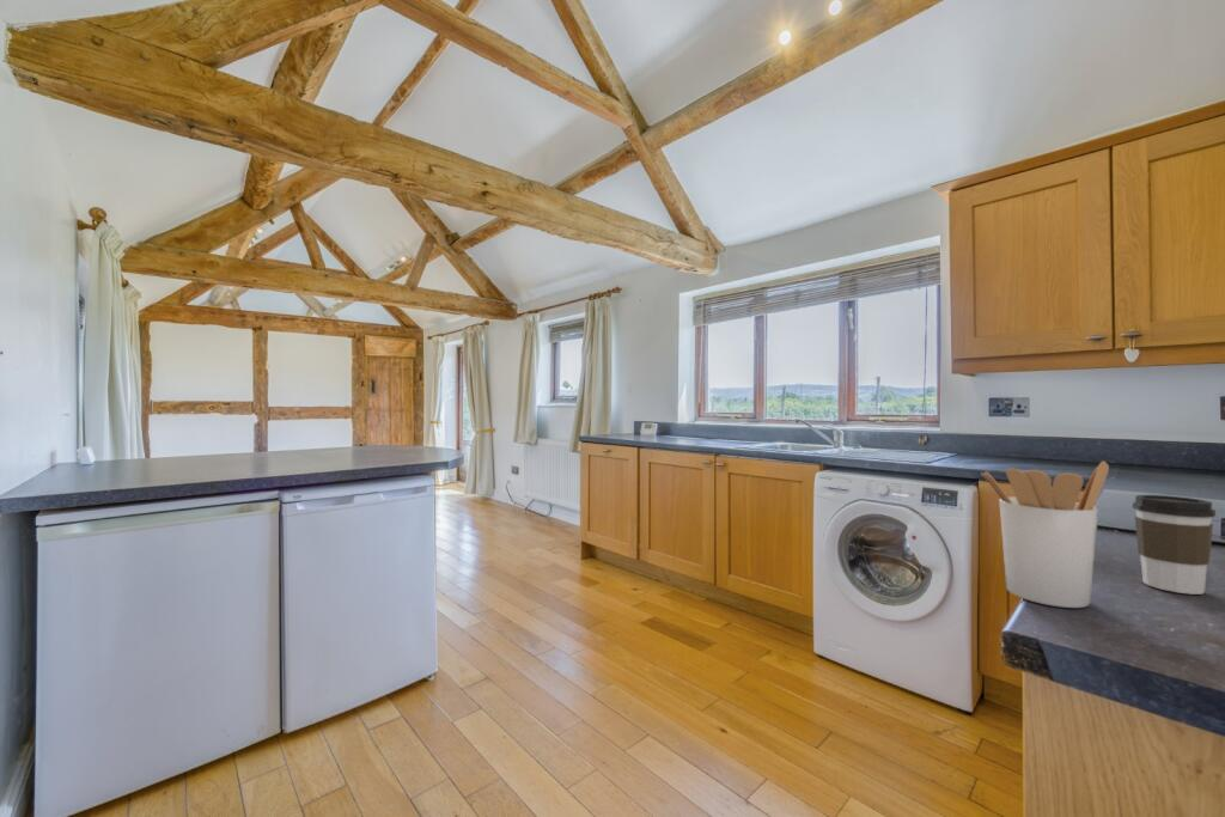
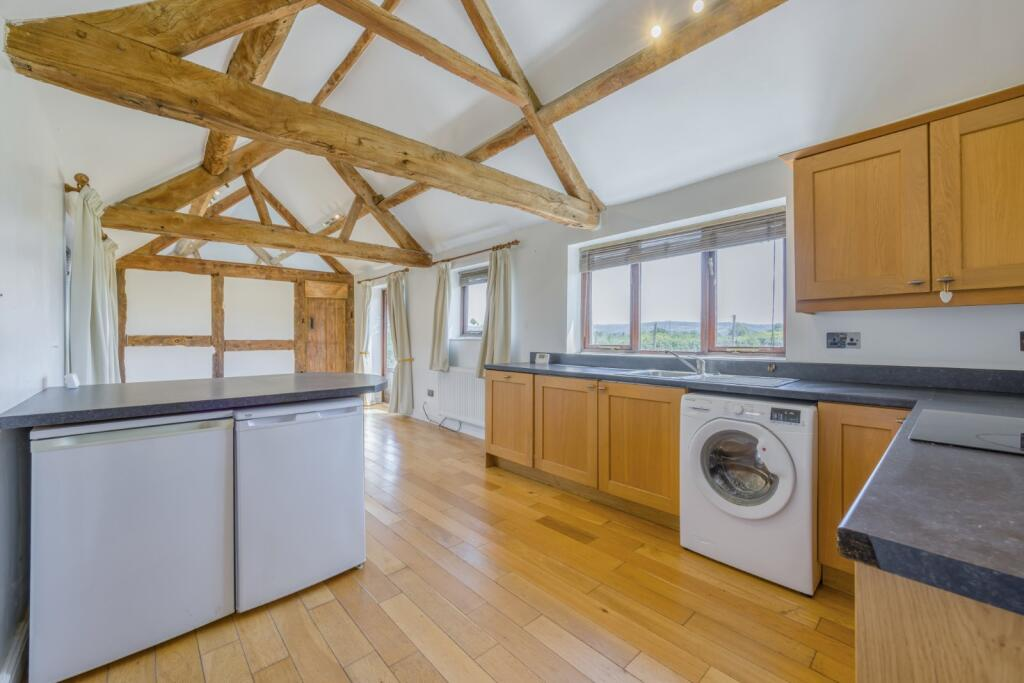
- utensil holder (1046, 530)
- coffee cup (1172, 542)
